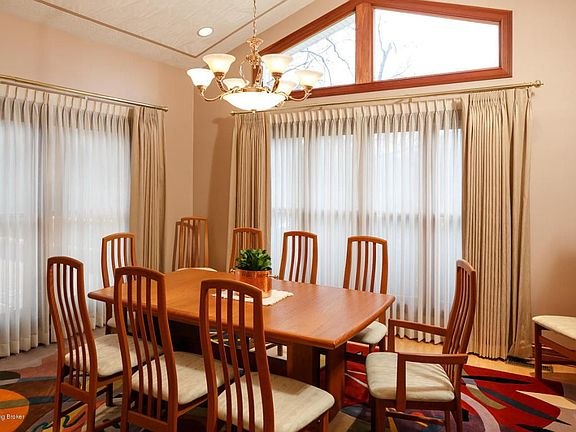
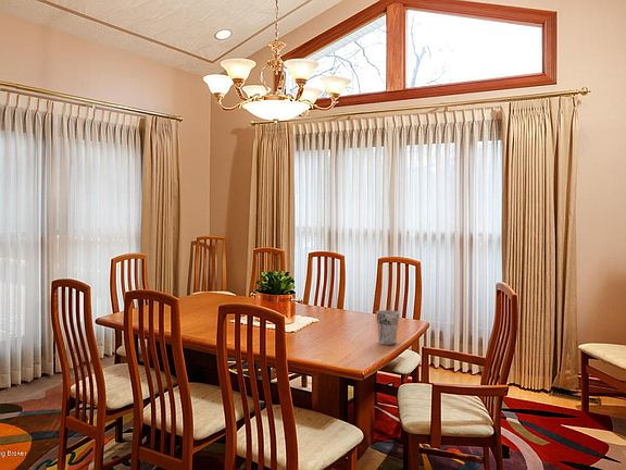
+ cup (387, 327)
